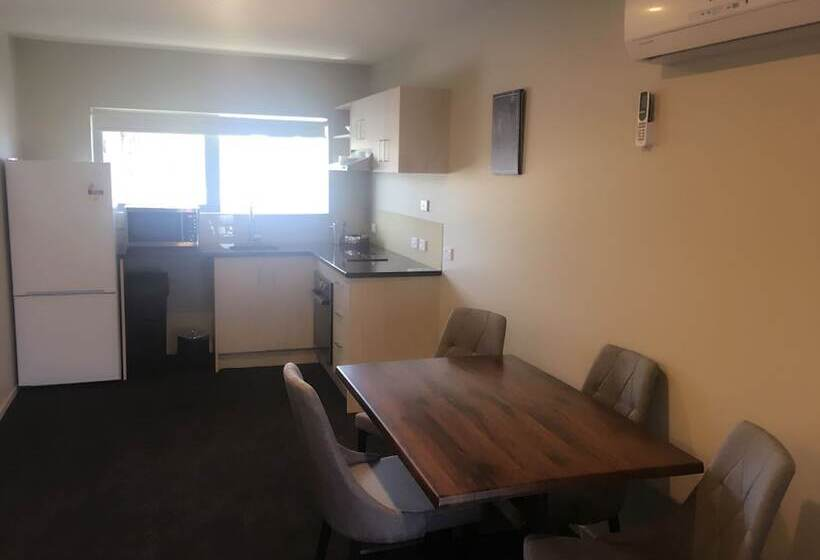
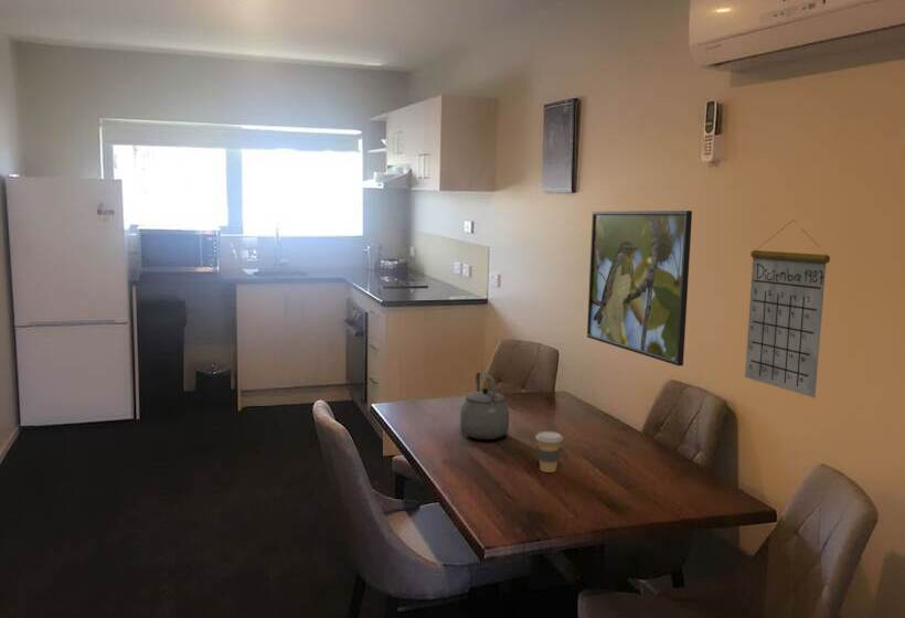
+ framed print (634, 281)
+ calendar (784, 303)
+ tea kettle (482, 403)
+ coffee cup (549, 451)
